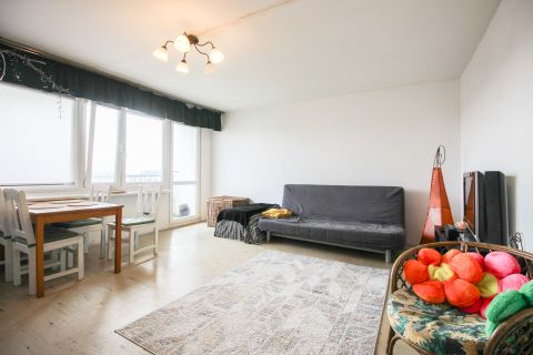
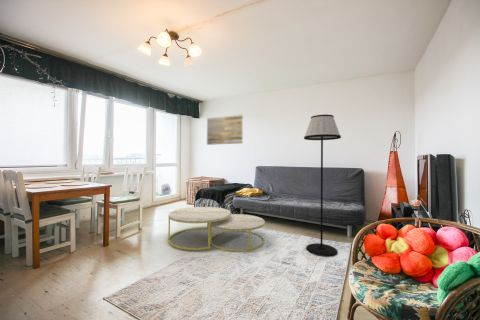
+ floor lamp (321, 183)
+ wall art (224, 130)
+ coffee table (216, 226)
